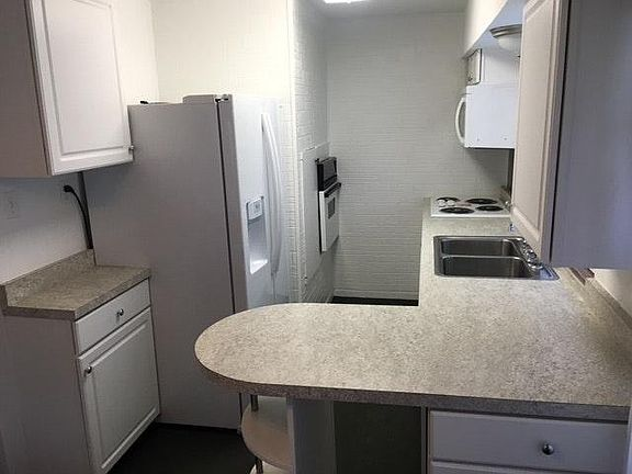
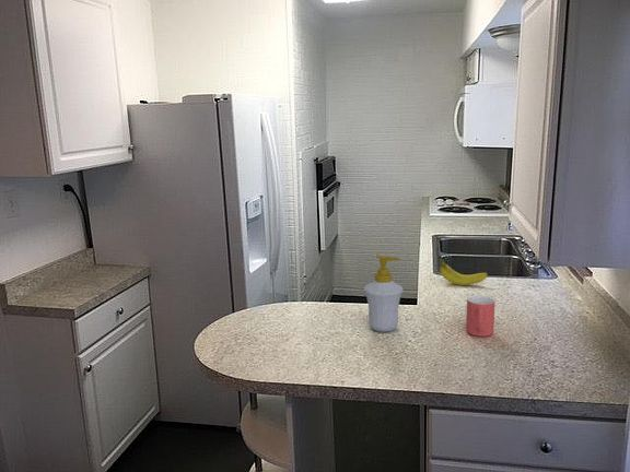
+ mug (480, 317)
+ fruit (462, 274)
+ soap bottle (383, 292)
